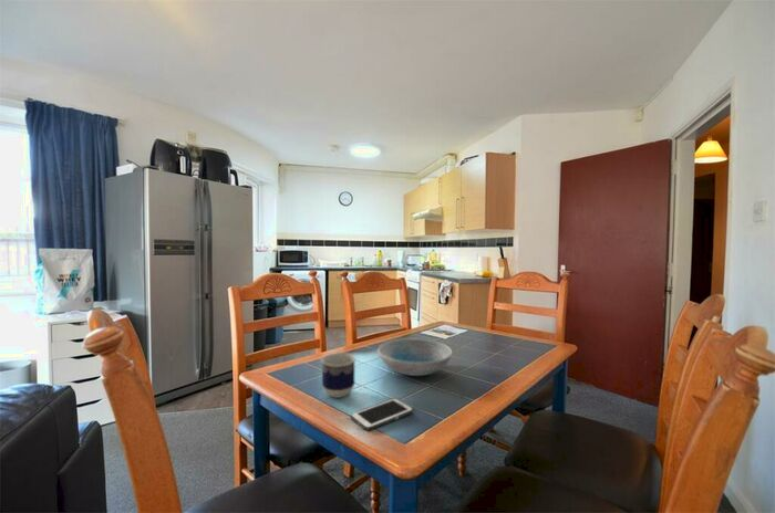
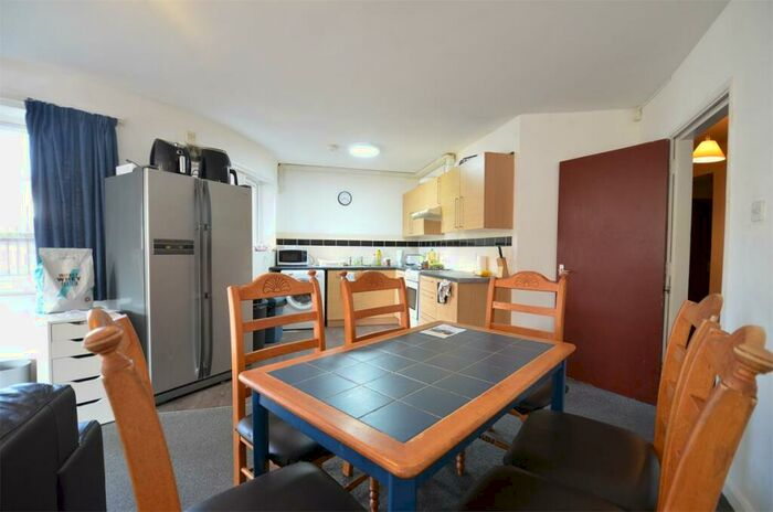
- cup (337, 374)
- dish (414, 359)
- cell phone (382, 412)
